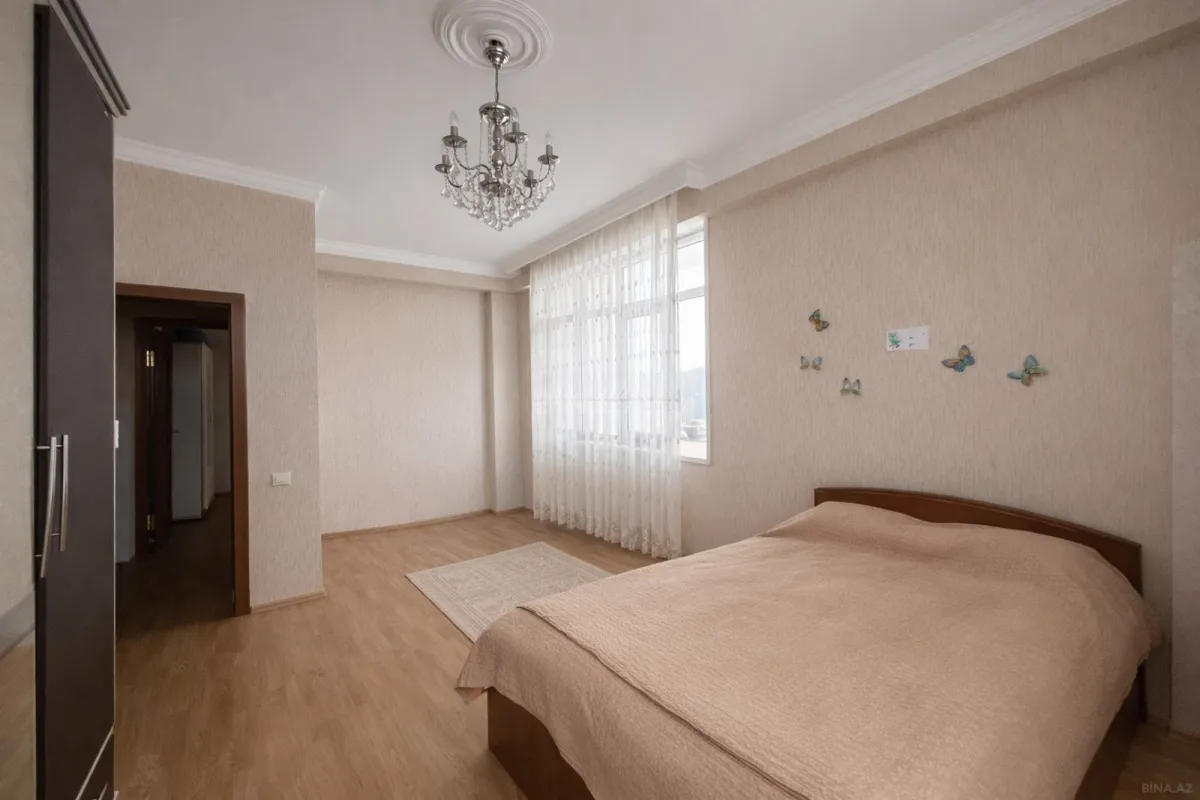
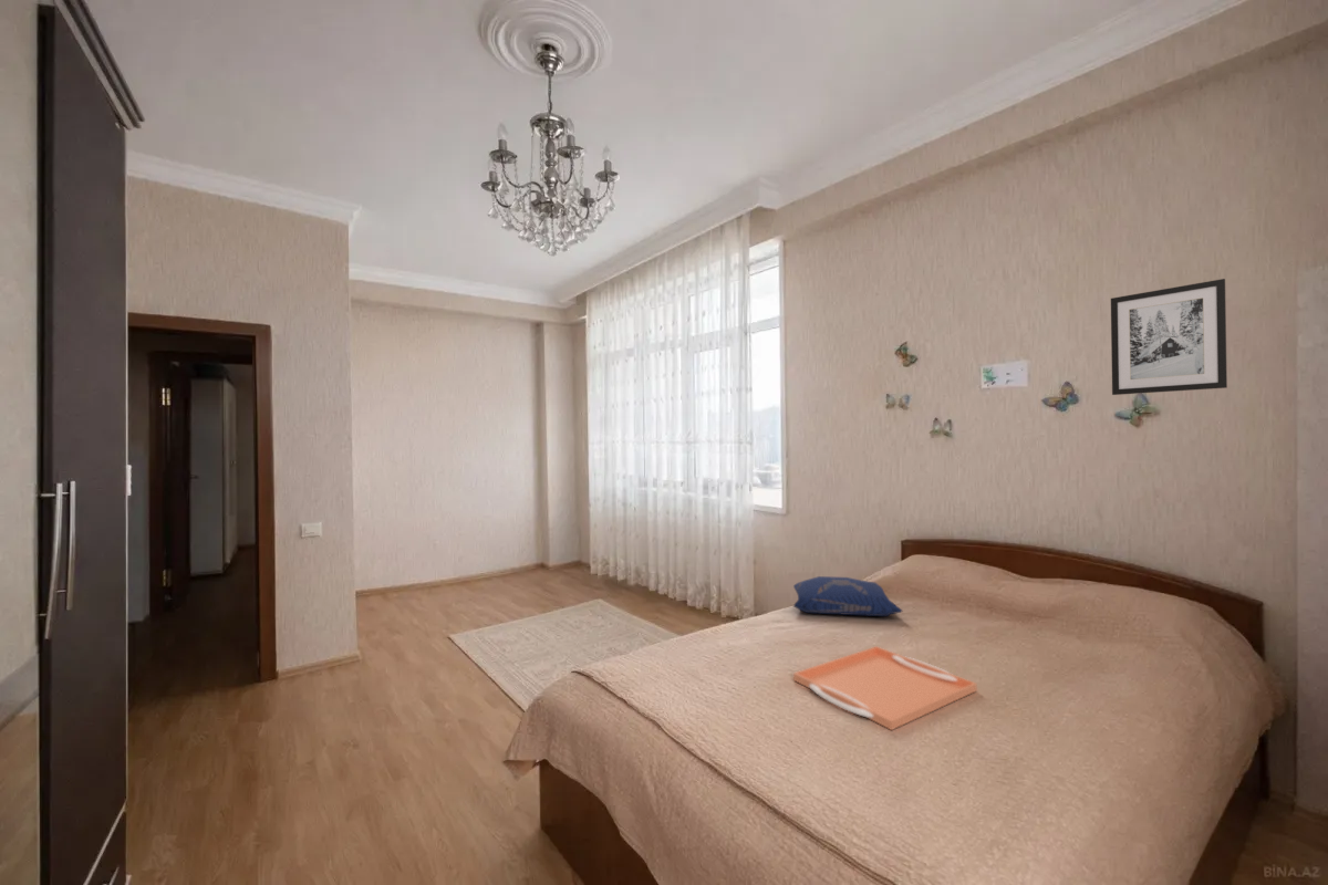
+ serving tray (882, 681)
+ cushion (843, 594)
+ wall art (1165, 340)
